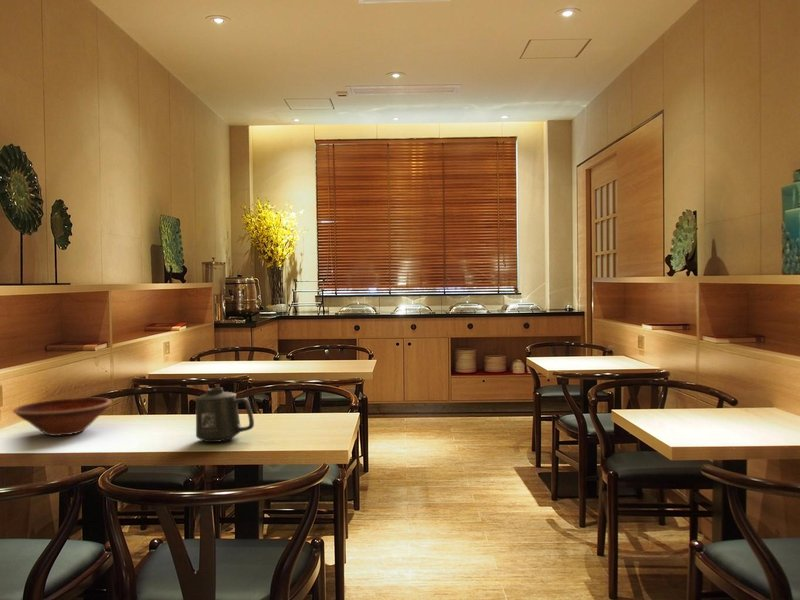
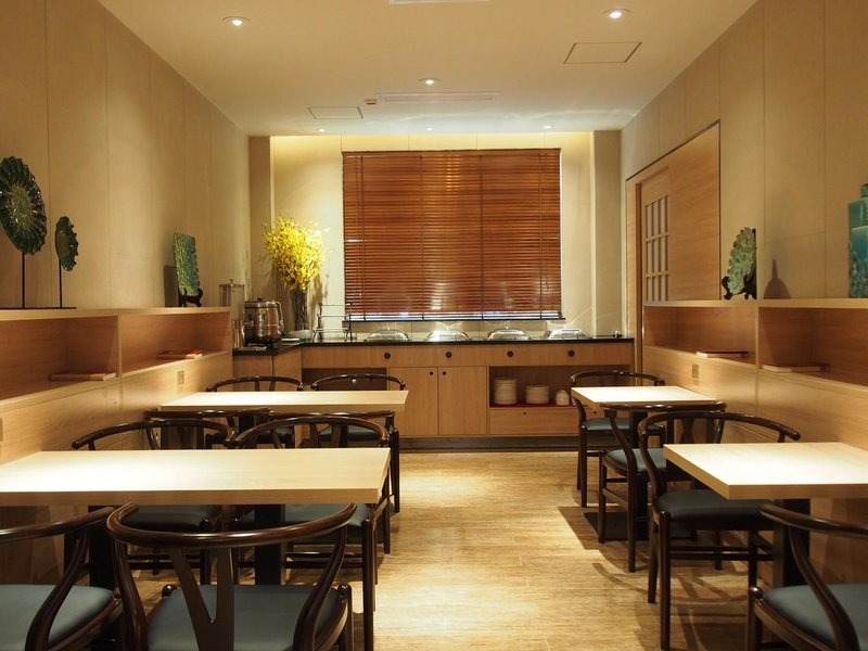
- ceramic bowl (64, 418)
- mug (223, 413)
